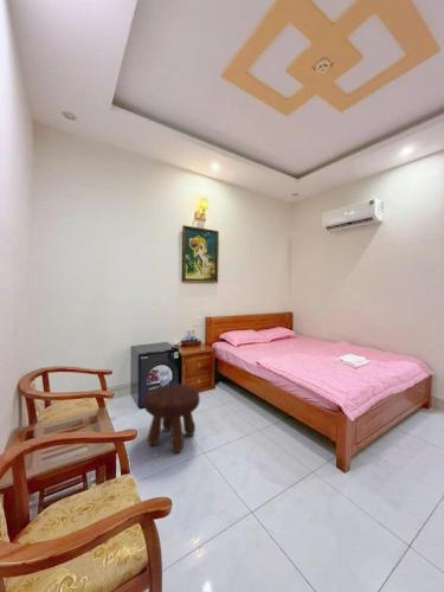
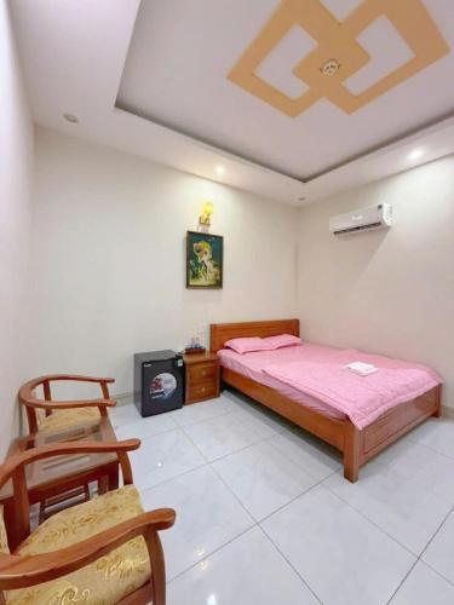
- footstool (172, 416)
